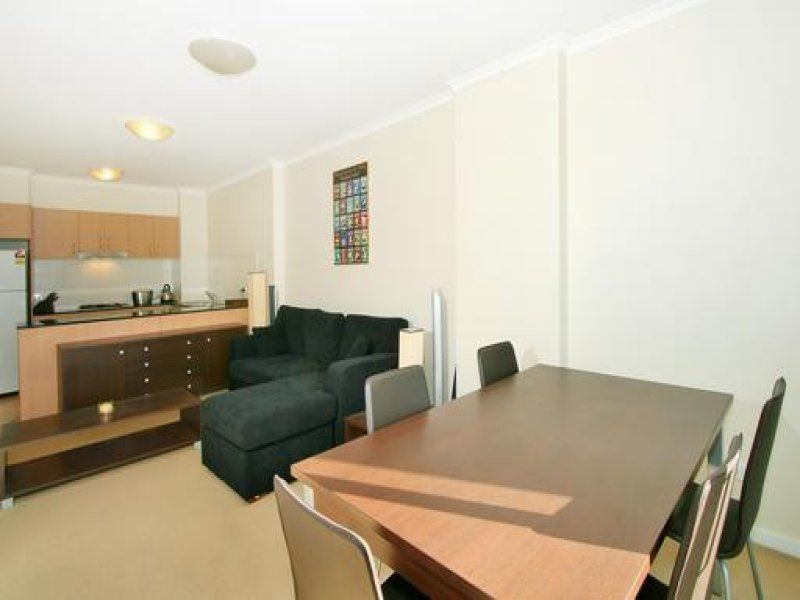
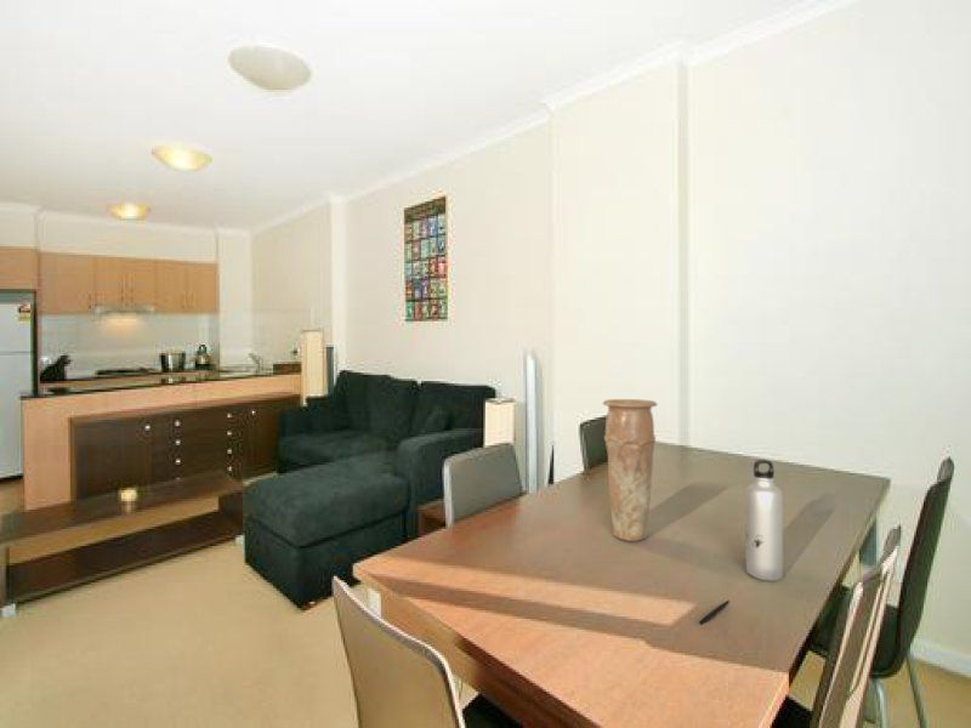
+ vase (630, 468)
+ pen (716, 610)
+ water bottle (763, 517)
